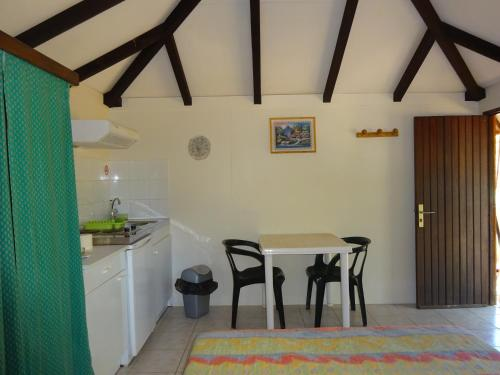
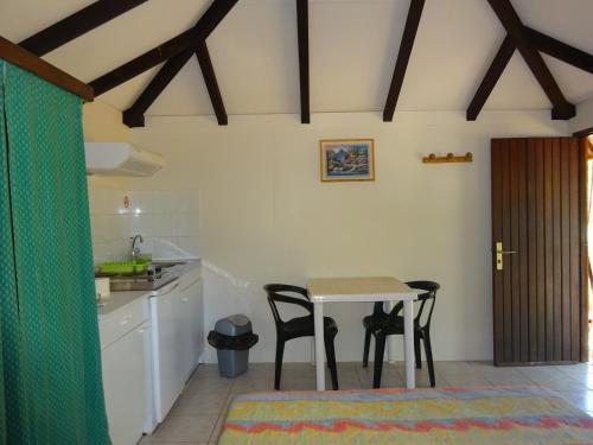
- decorative plate (199, 147)
